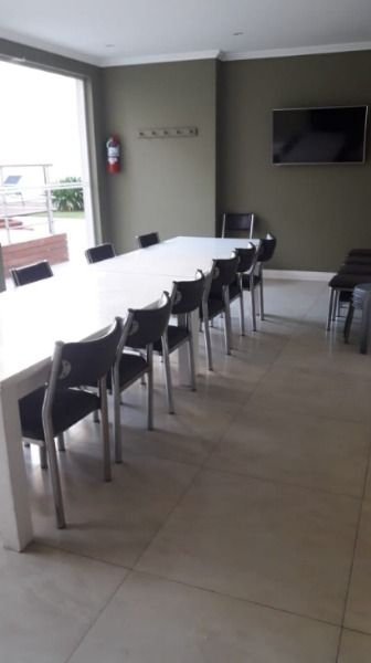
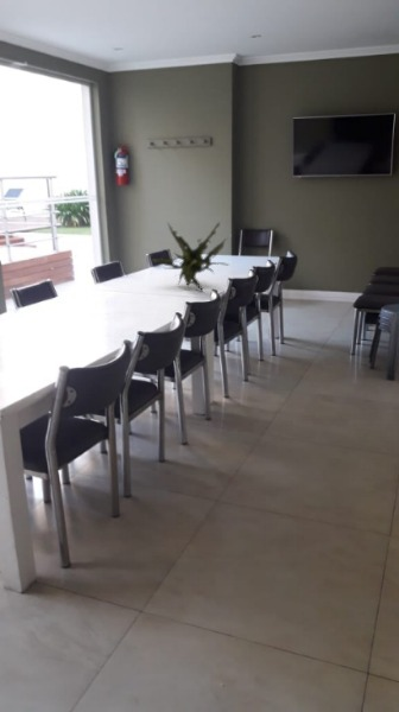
+ plant (190, 255)
